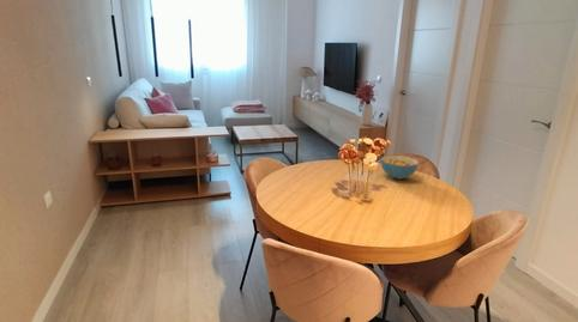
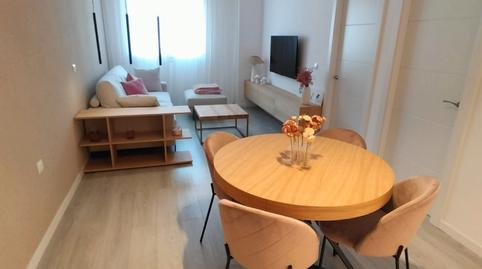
- cereal bowl (398, 169)
